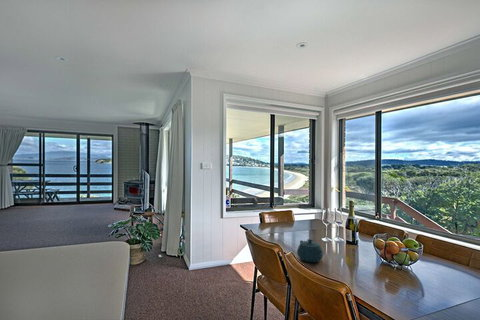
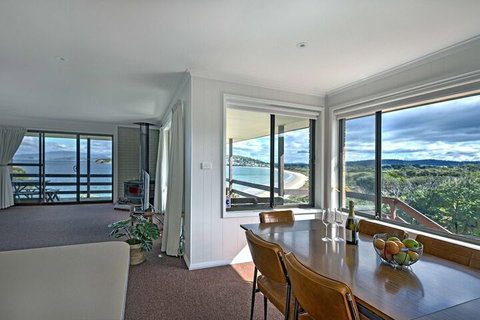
- teapot (310, 249)
